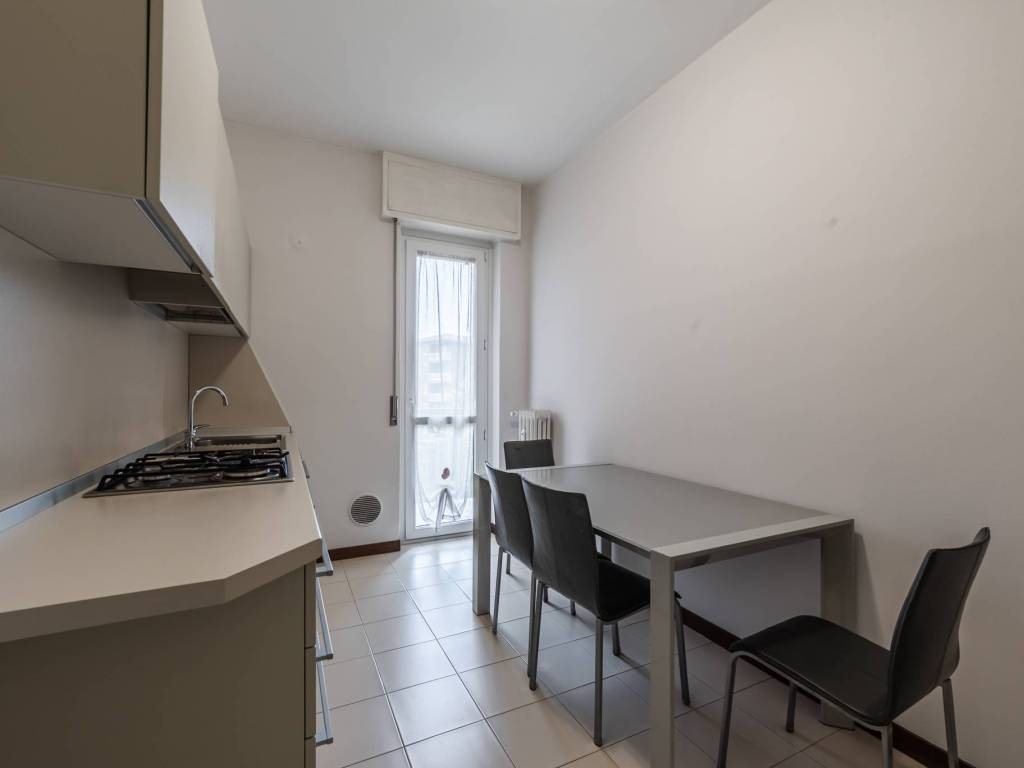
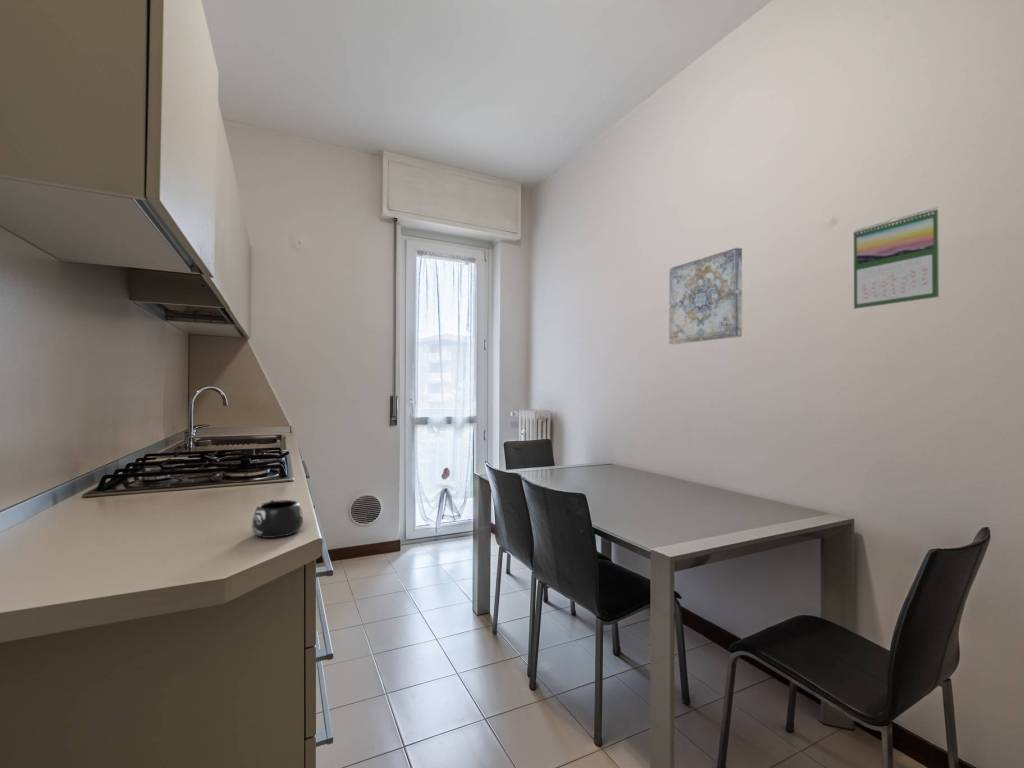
+ wall art (703, 299)
+ calendar (893, 260)
+ mug (276, 517)
